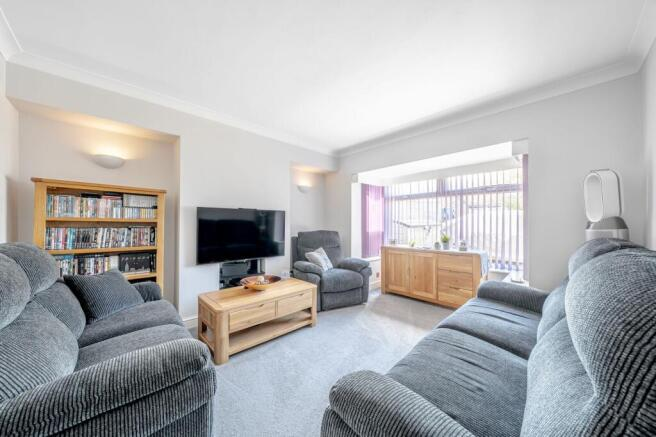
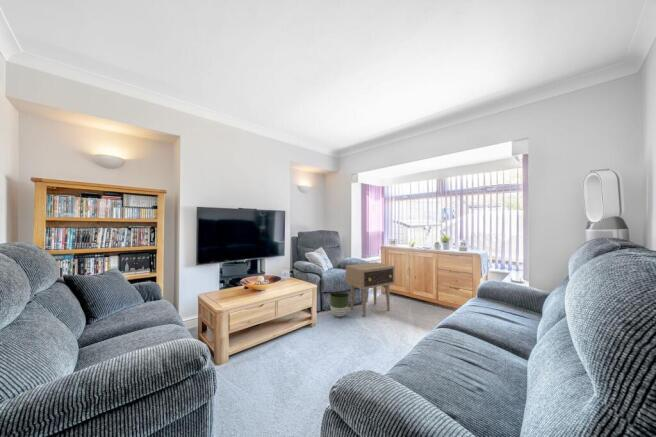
+ side table (370, 287)
+ planter (339, 305)
